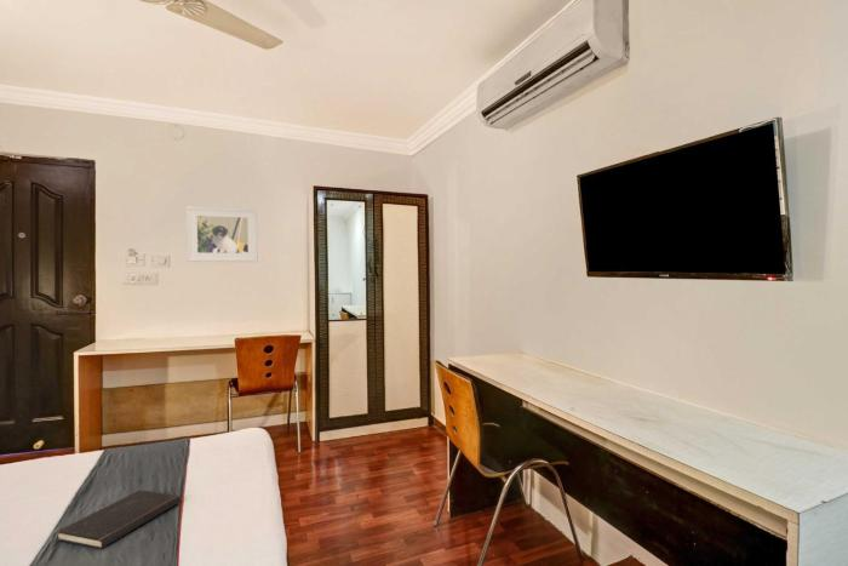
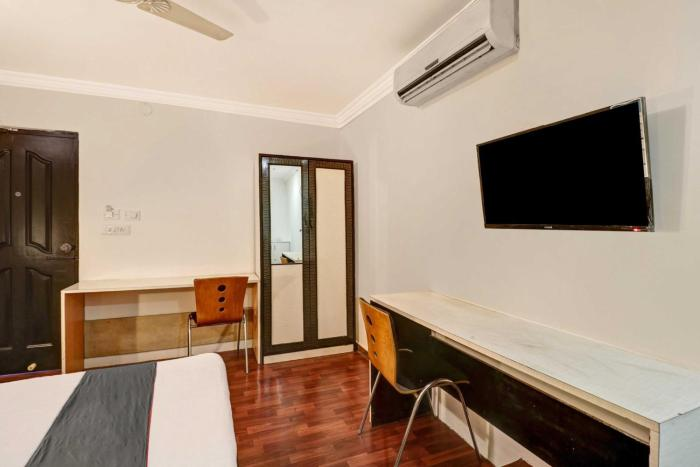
- hardcover book (122, 516)
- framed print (223, 234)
